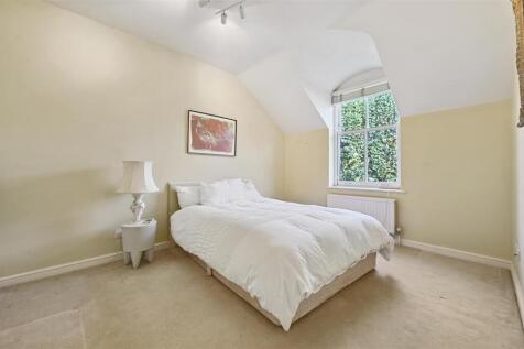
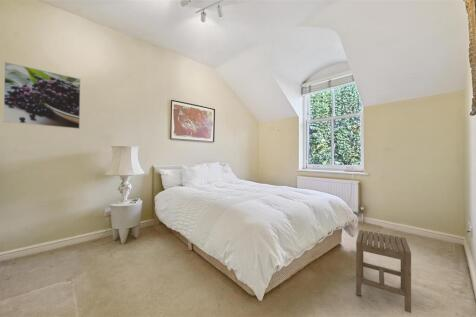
+ stool (381, 267)
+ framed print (45, 98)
